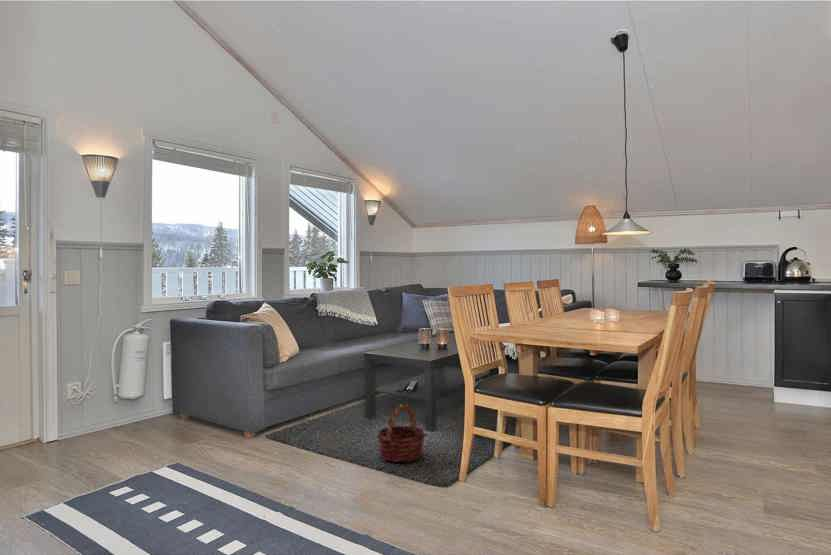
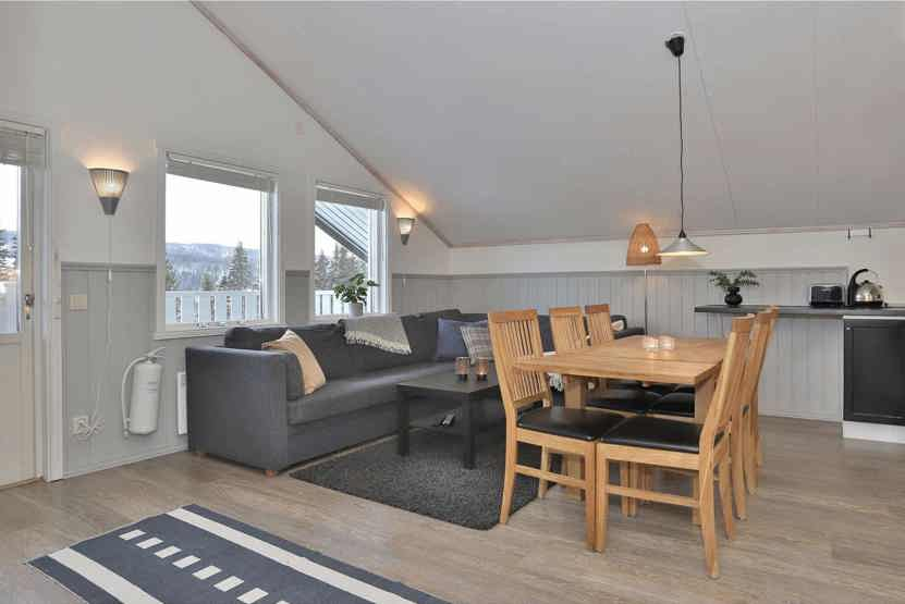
- basket (401, 429)
